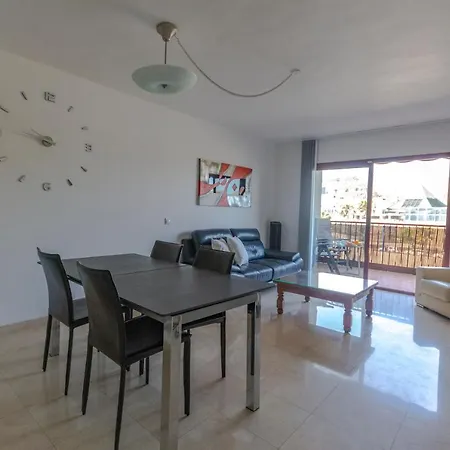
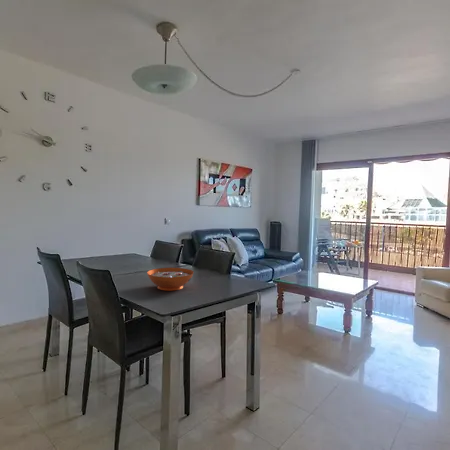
+ decorative bowl (170, 279)
